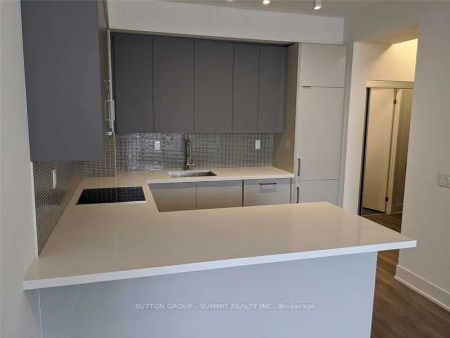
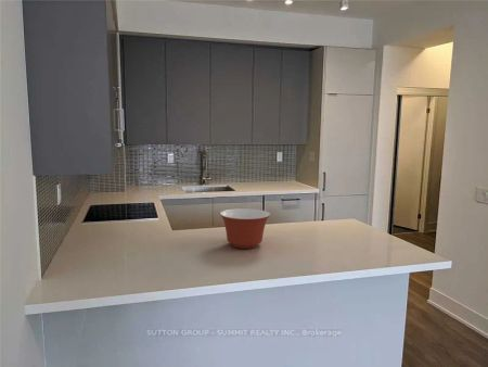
+ mixing bowl (244, 229)
